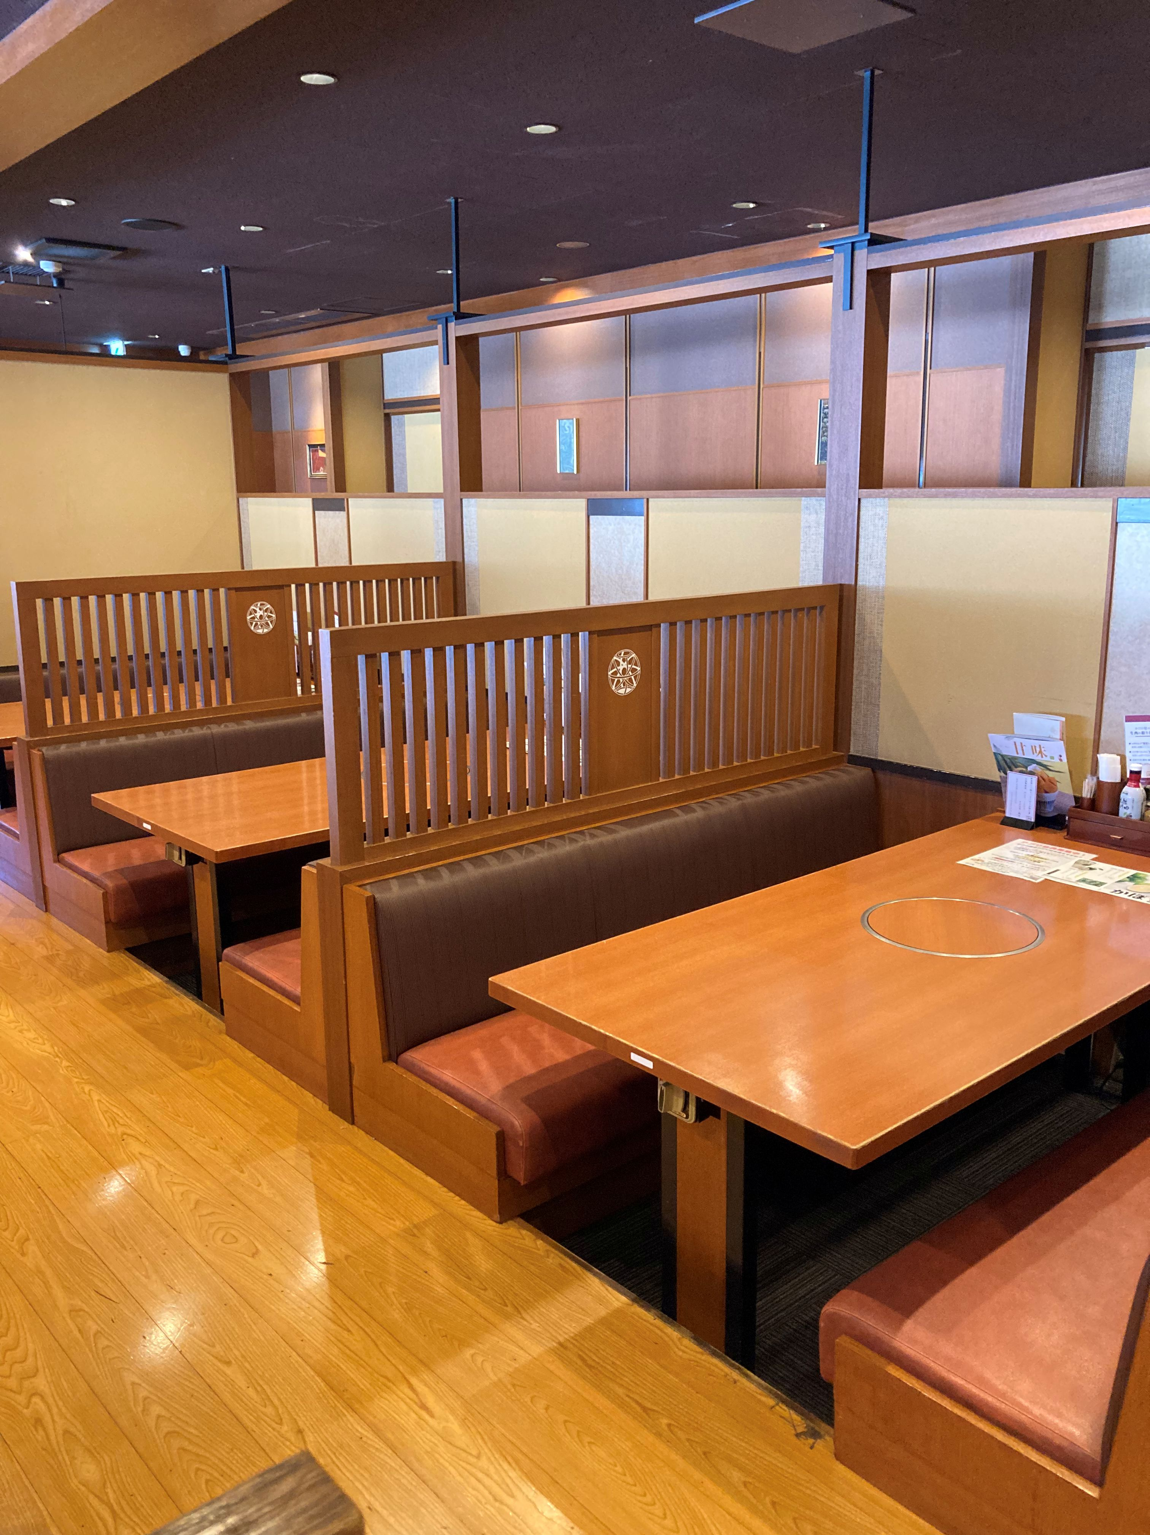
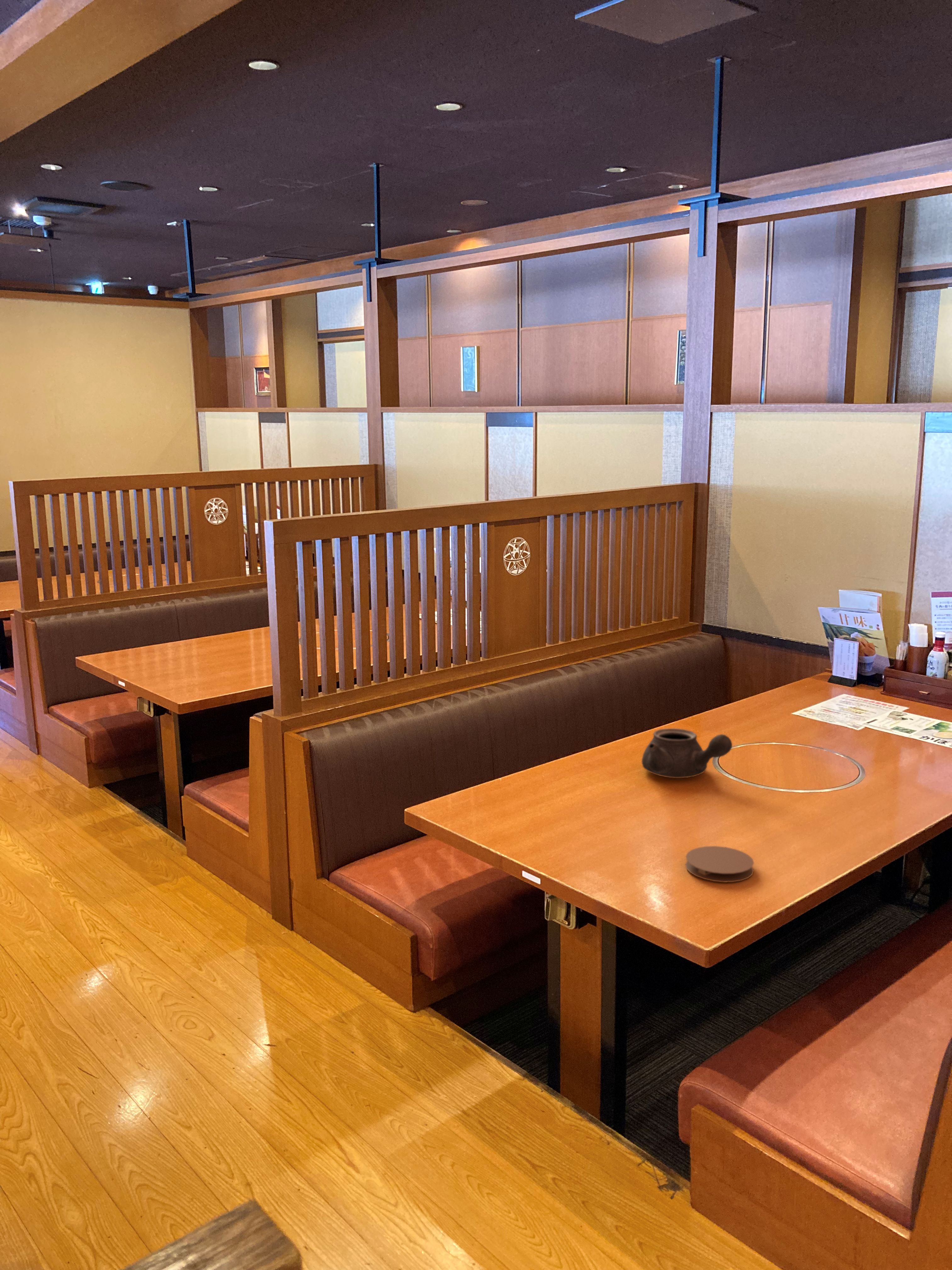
+ teapot (686, 752)
+ coaster (719, 863)
